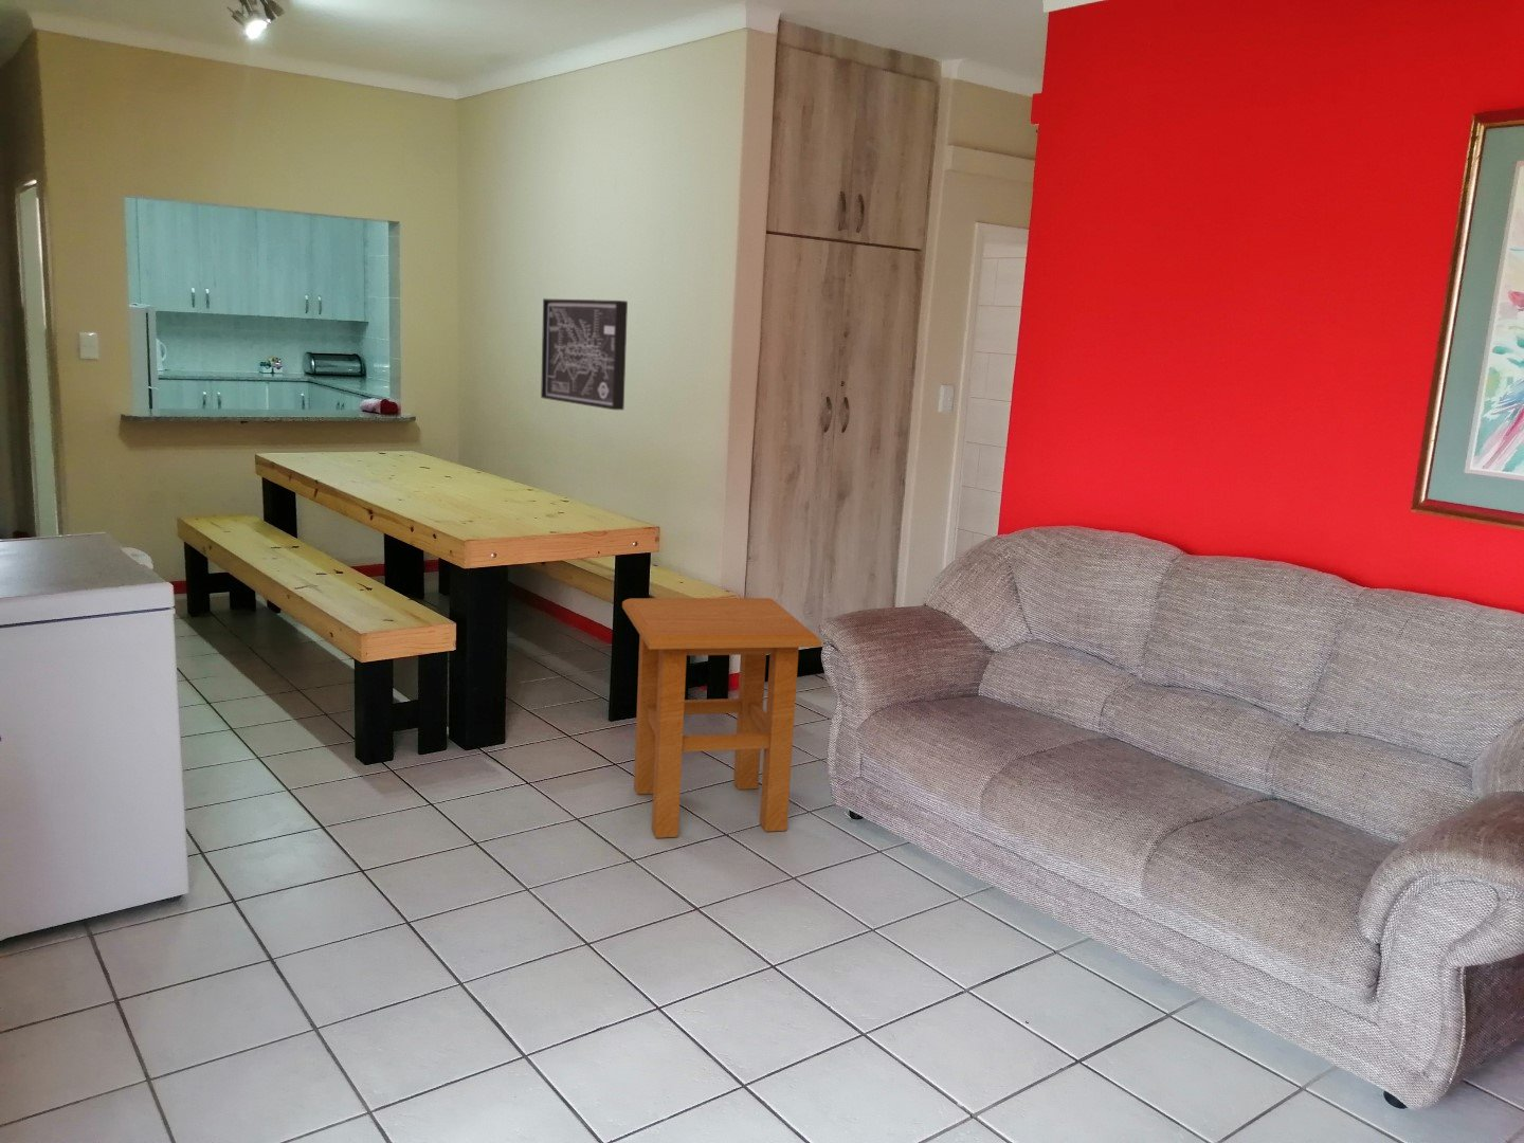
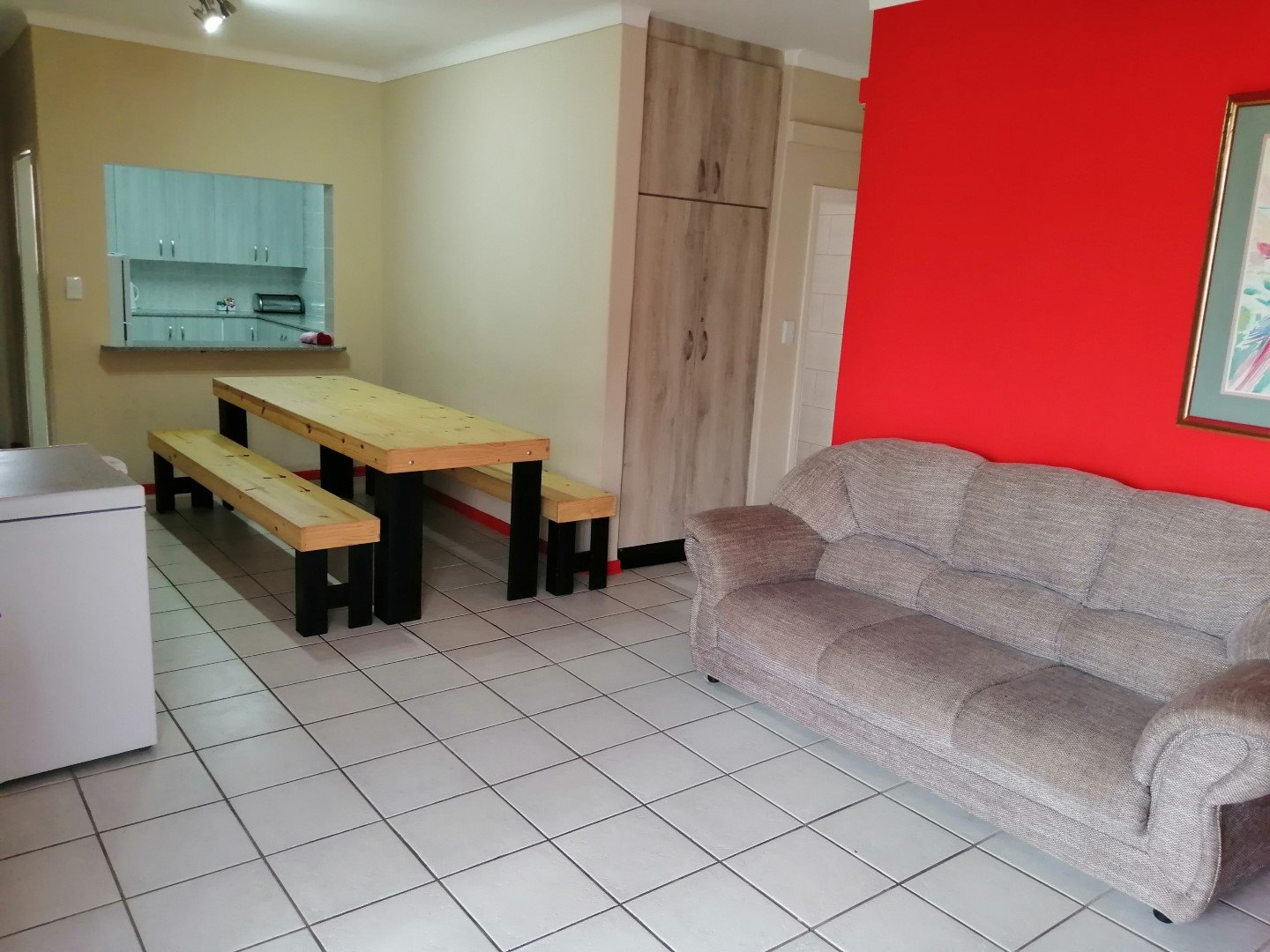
- side table (713, 712)
- wall art (581, 352)
